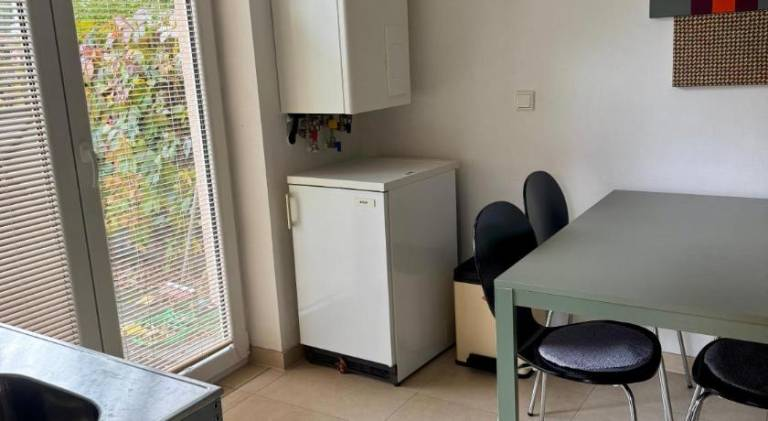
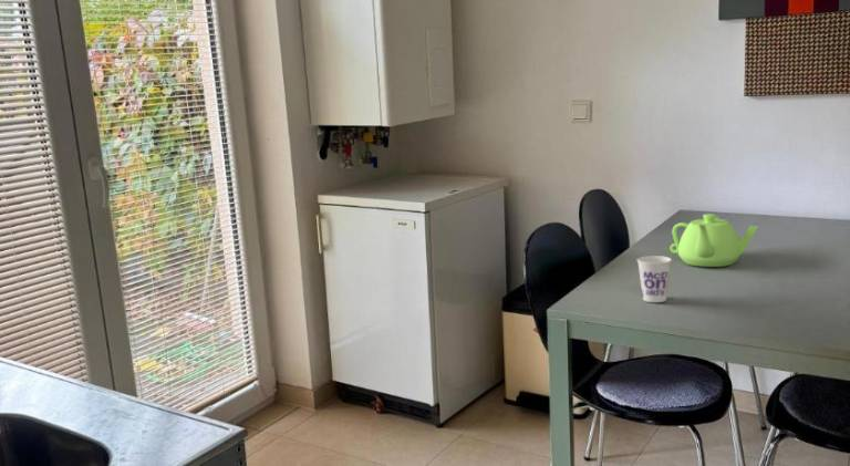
+ teapot (712, 238)
+ cup (654, 279)
